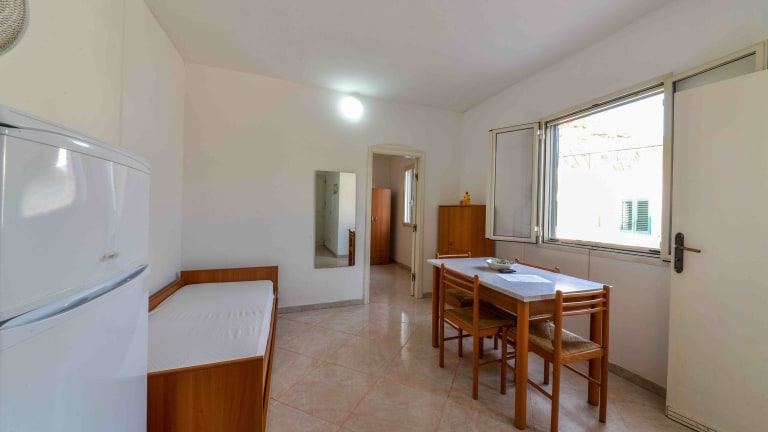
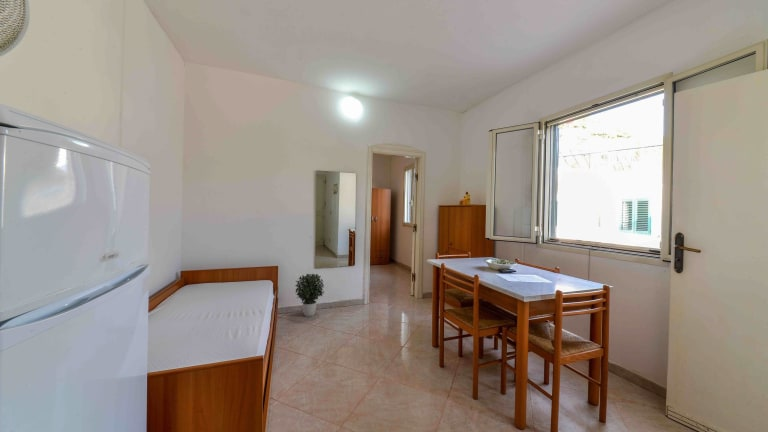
+ potted plant (310, 294)
